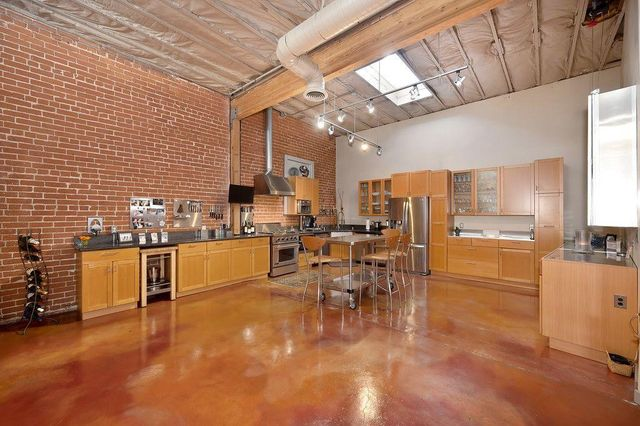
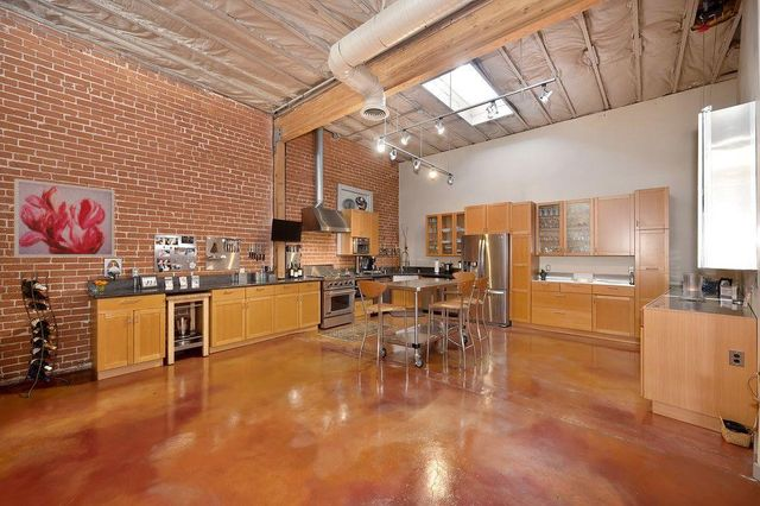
+ wall art (68, 221)
